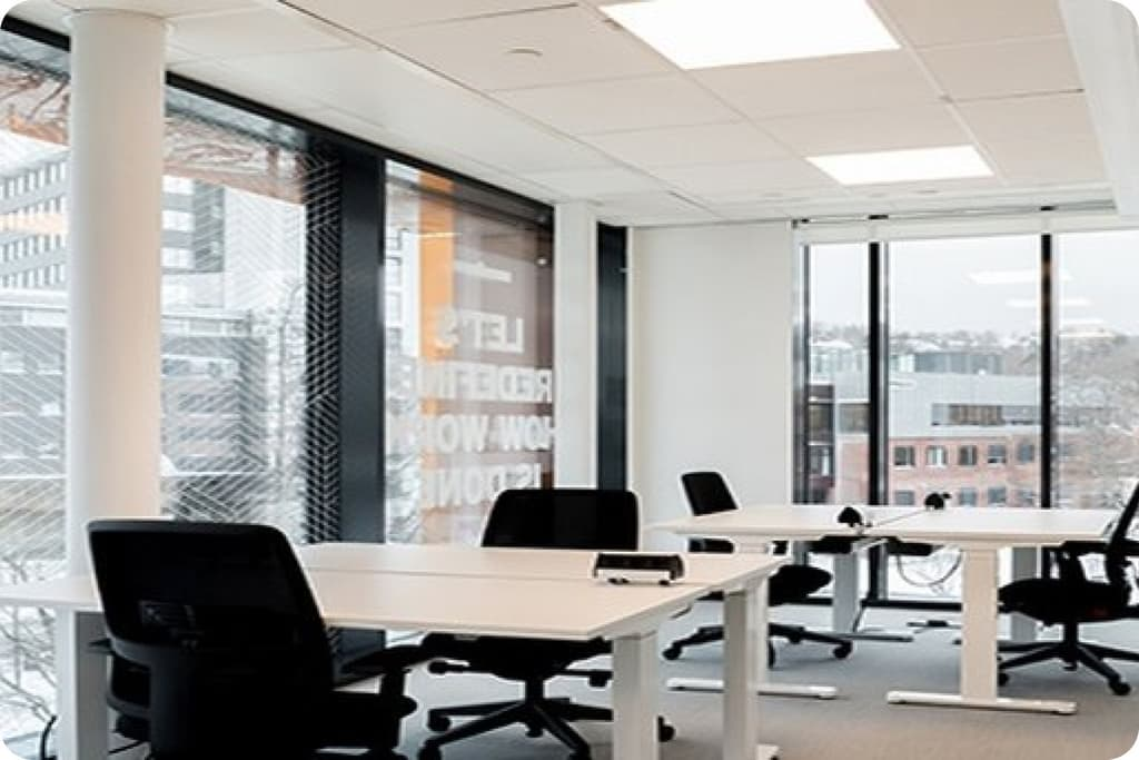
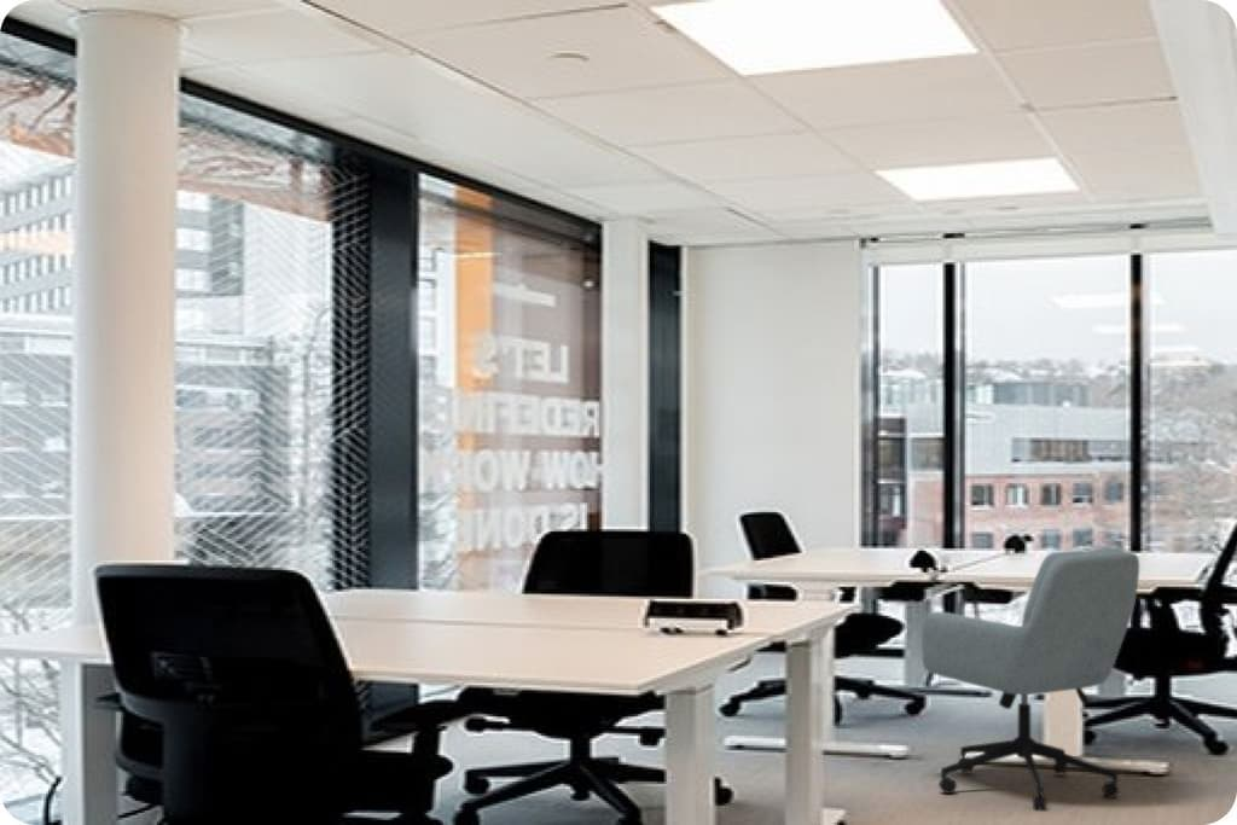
+ office chair (1027, 666)
